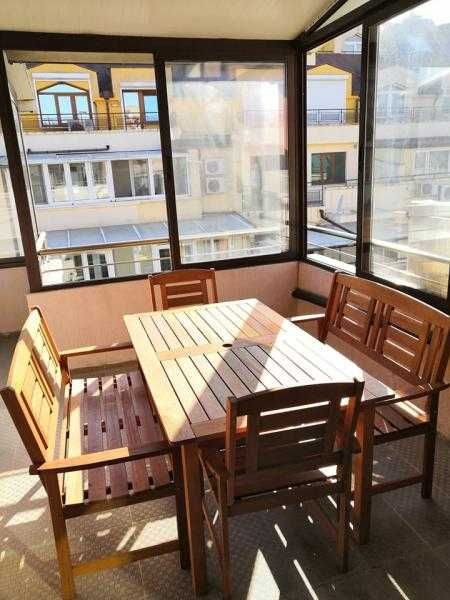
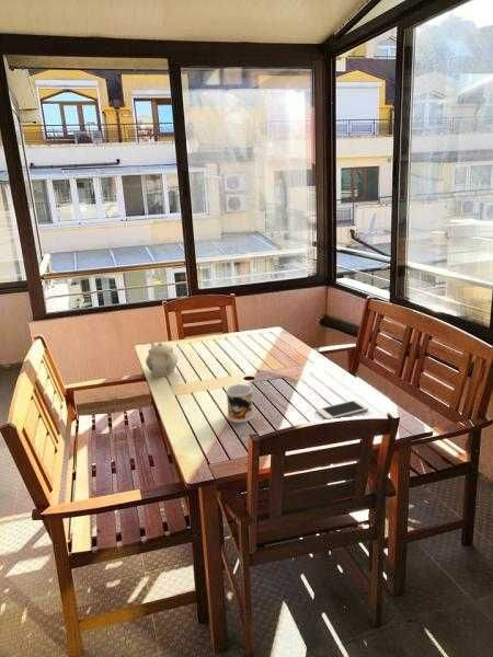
+ mug (241, 401)
+ teapot (161, 358)
+ cell phone (342, 410)
